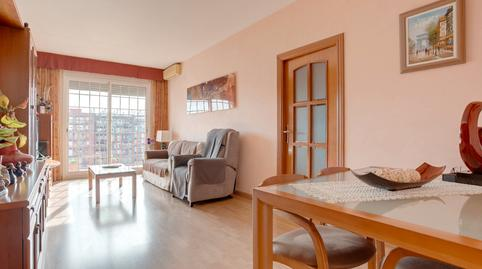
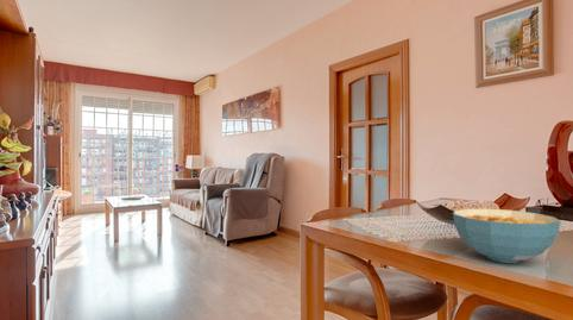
+ cereal bowl (502, 237)
